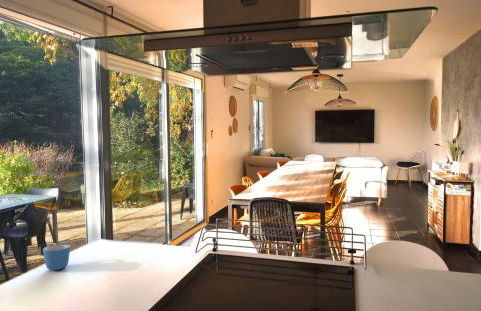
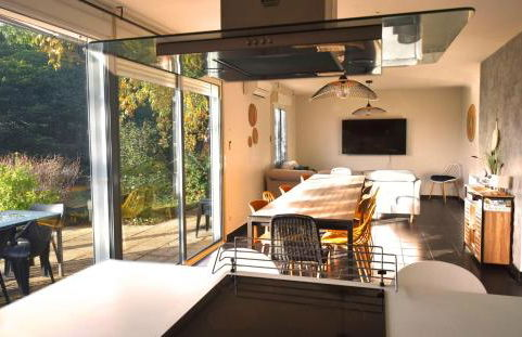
- mug (59, 256)
